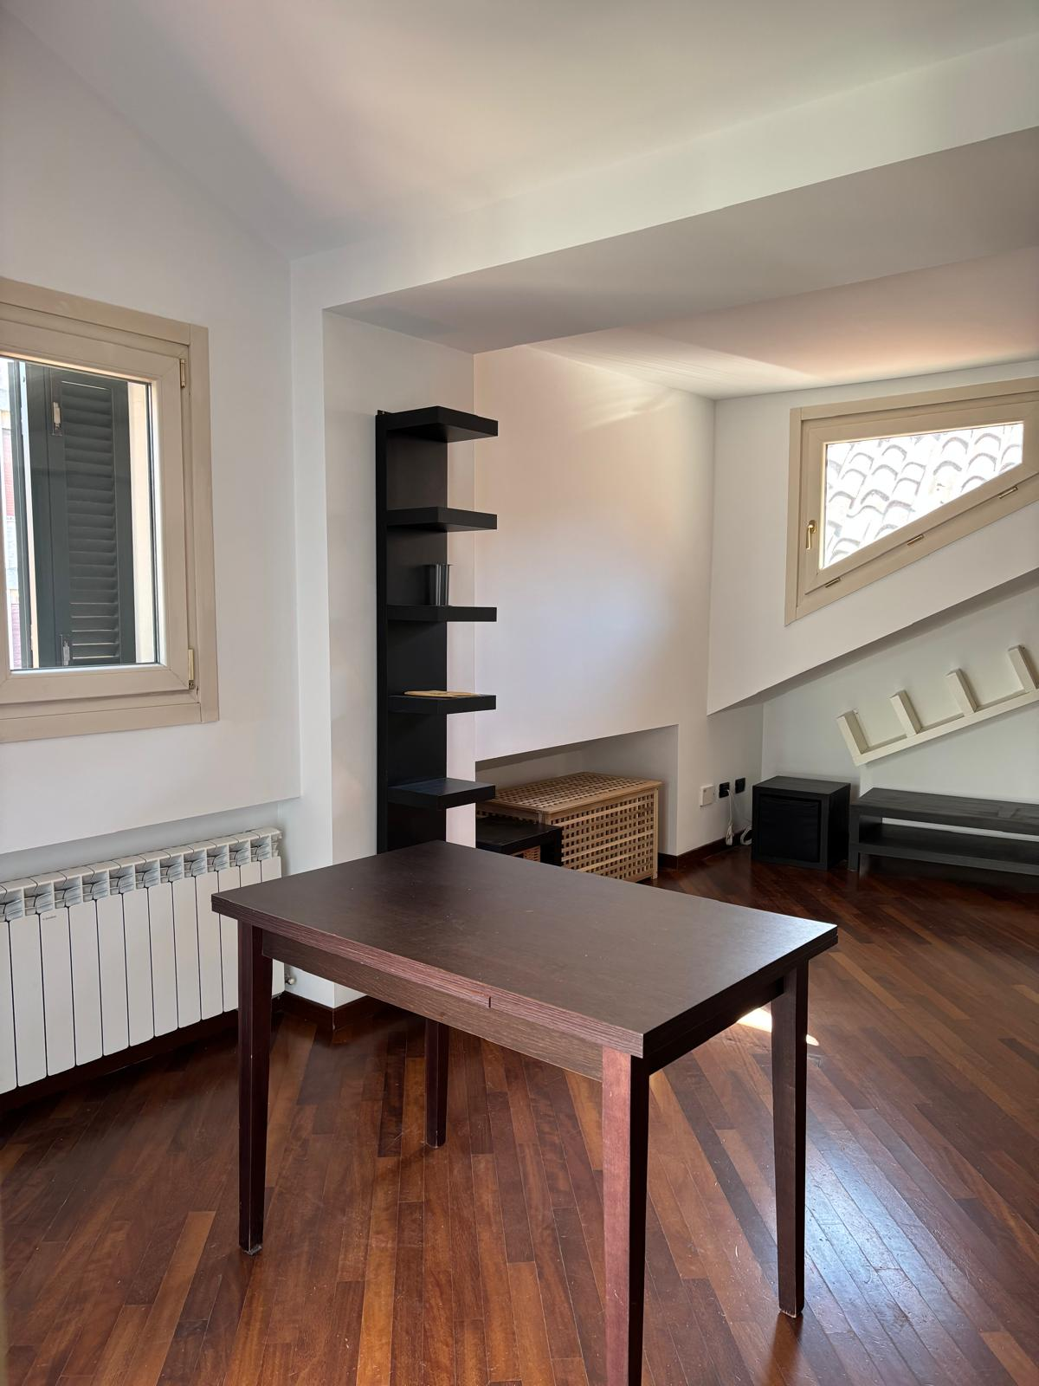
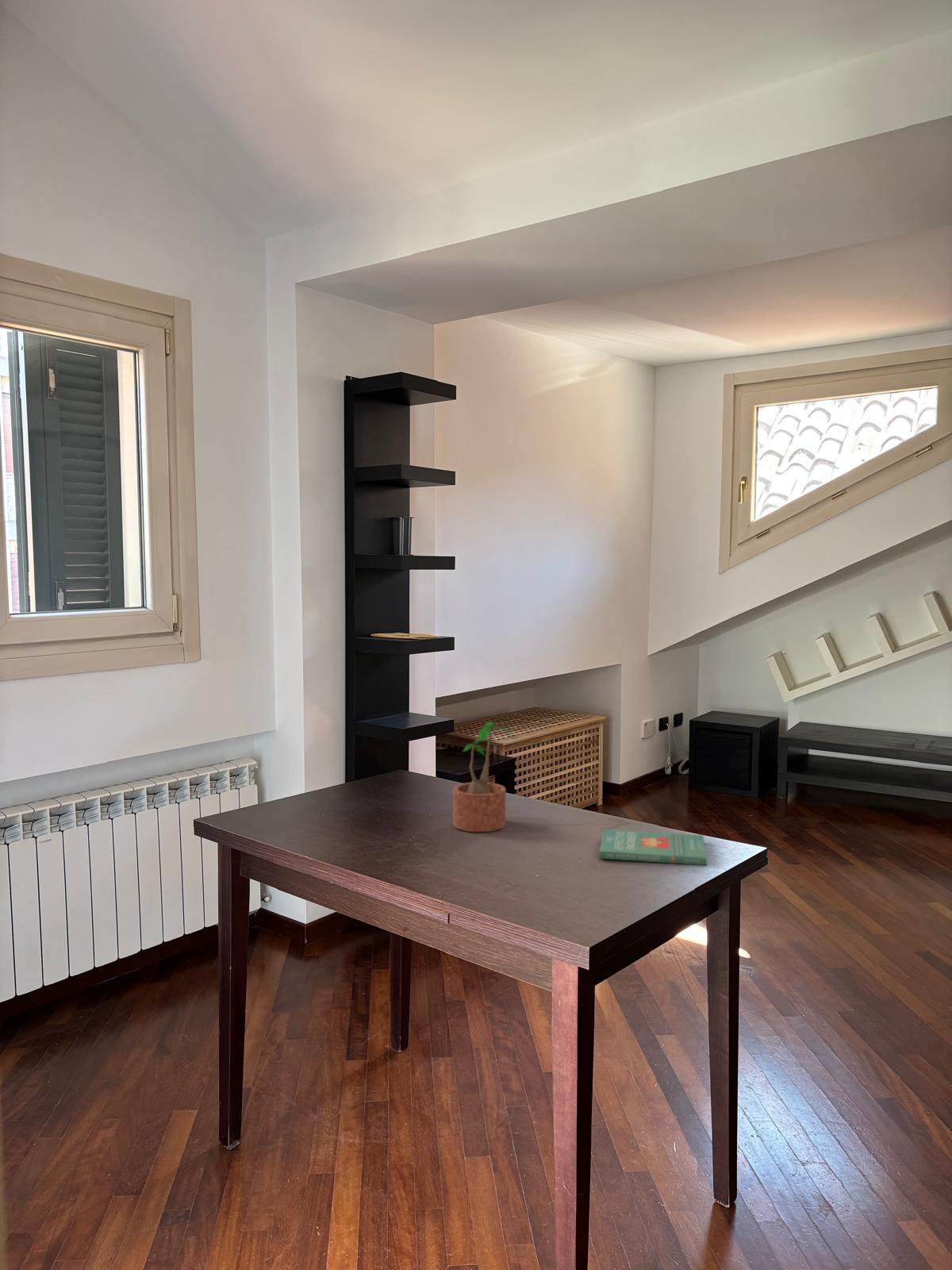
+ book (652, 846)
+ potted plant (486, 774)
